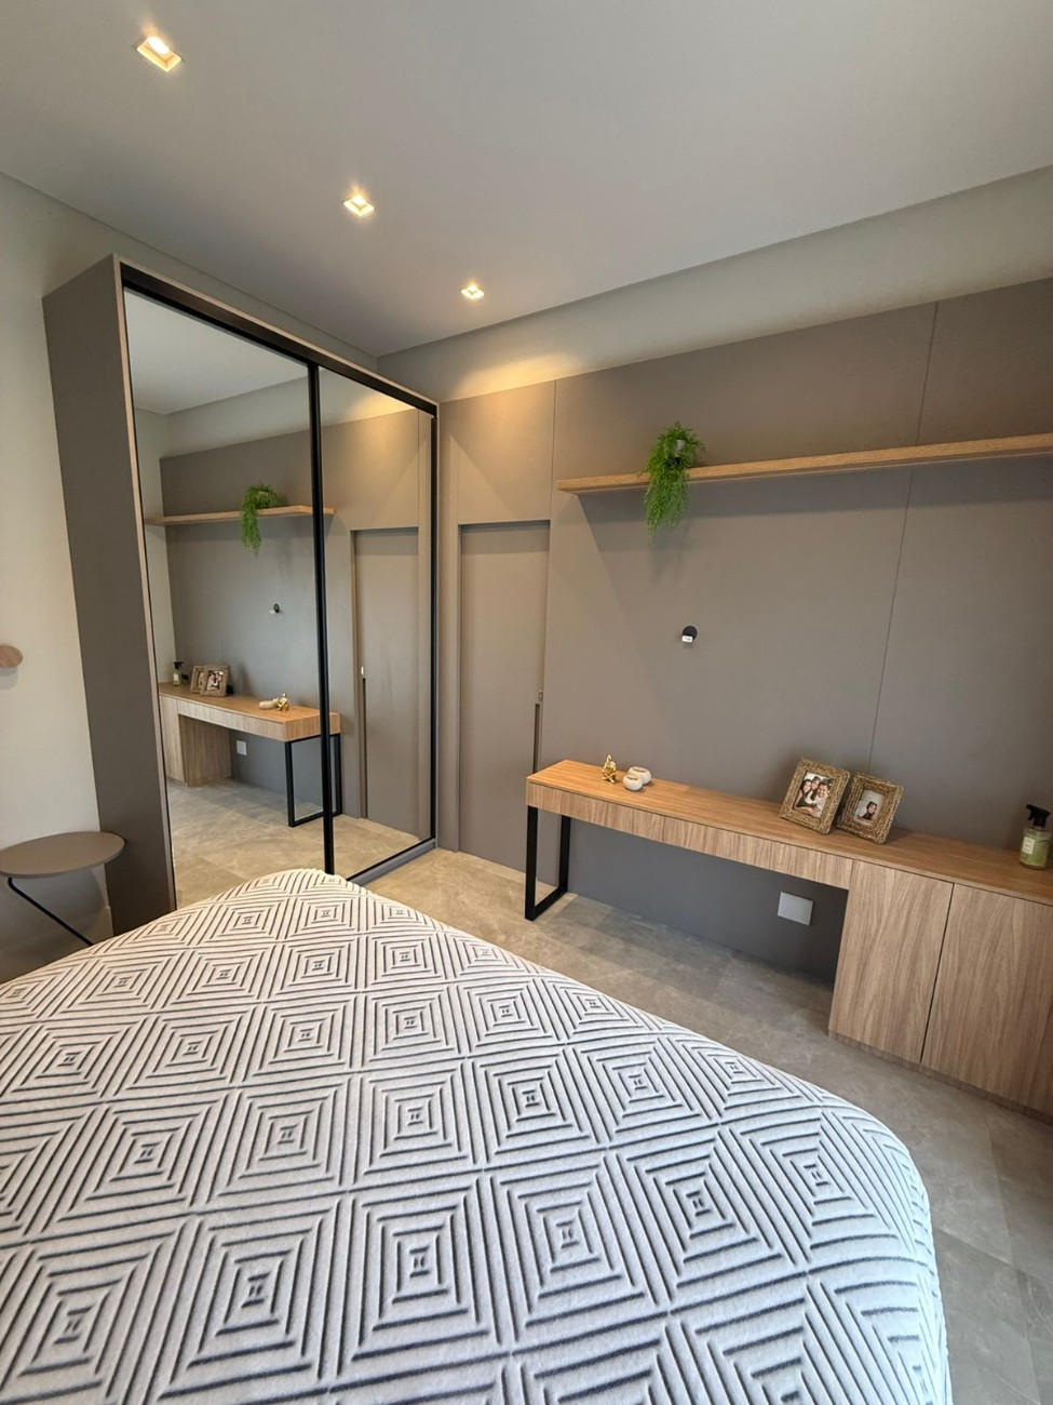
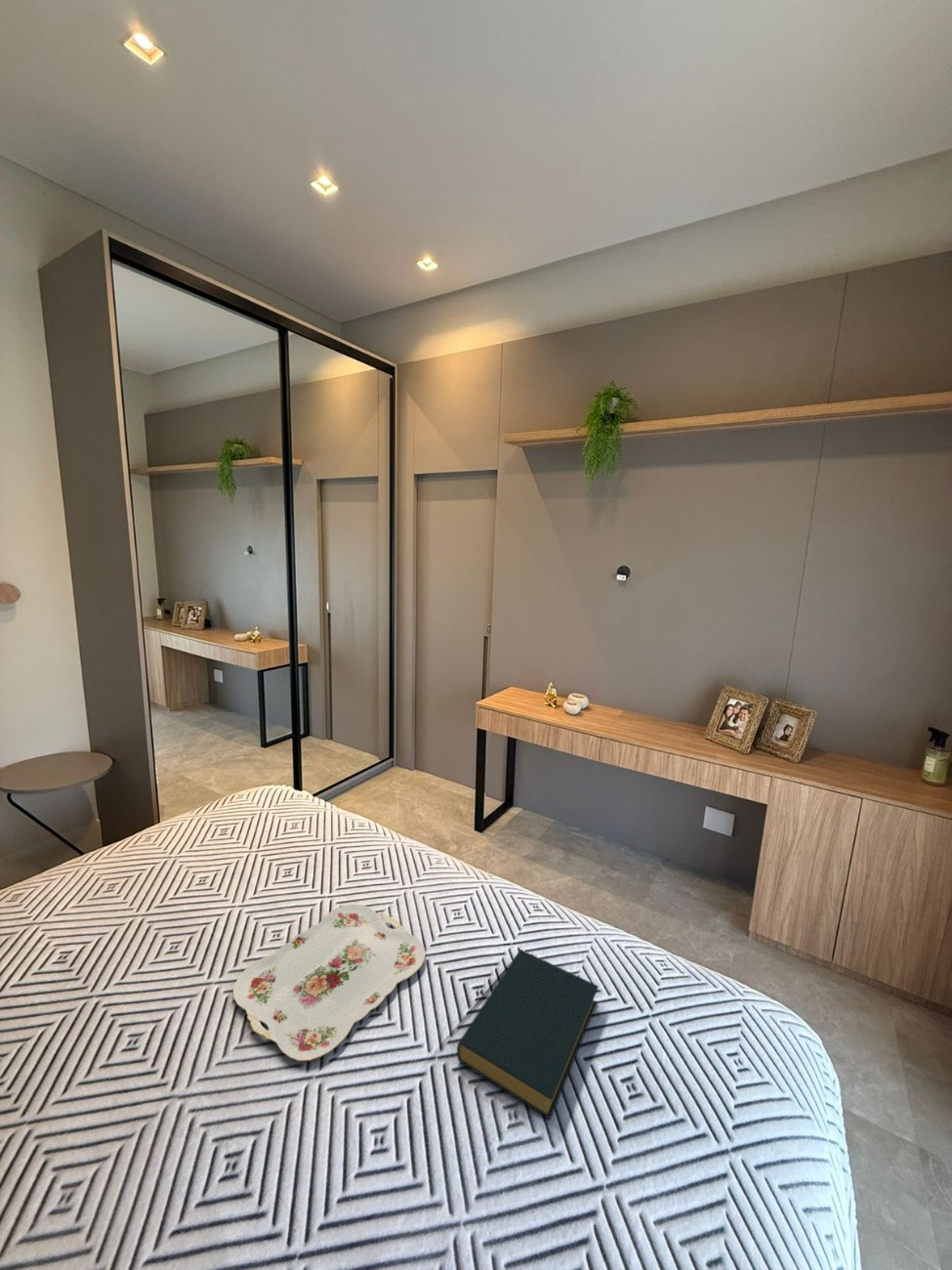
+ serving tray (334, 970)
+ hardback book (531, 1020)
